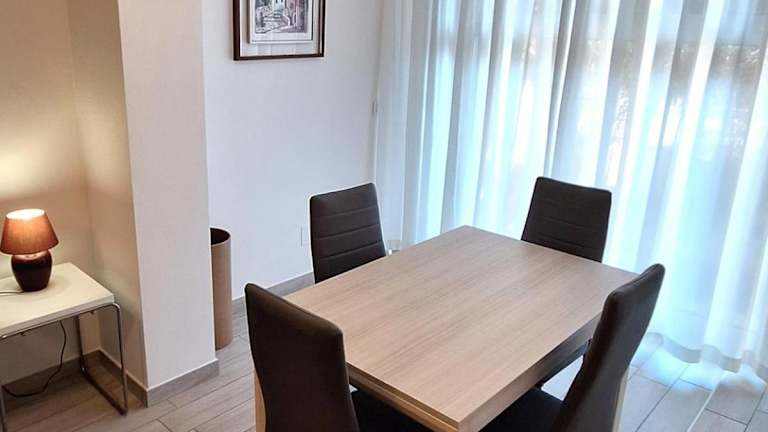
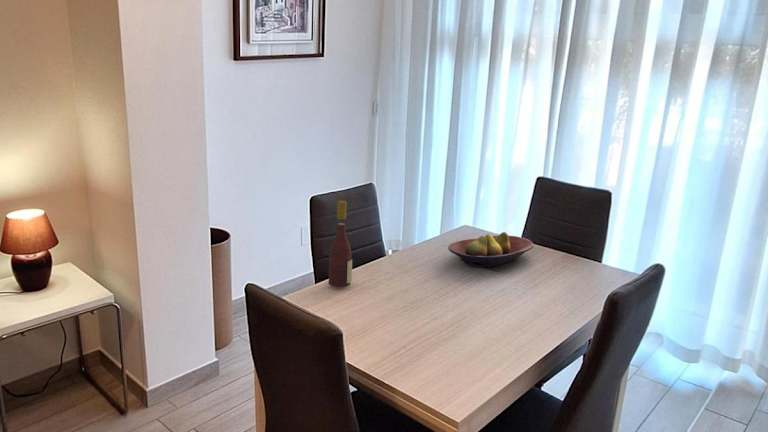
+ fruit bowl (491, 246)
+ wine bottle (340, 244)
